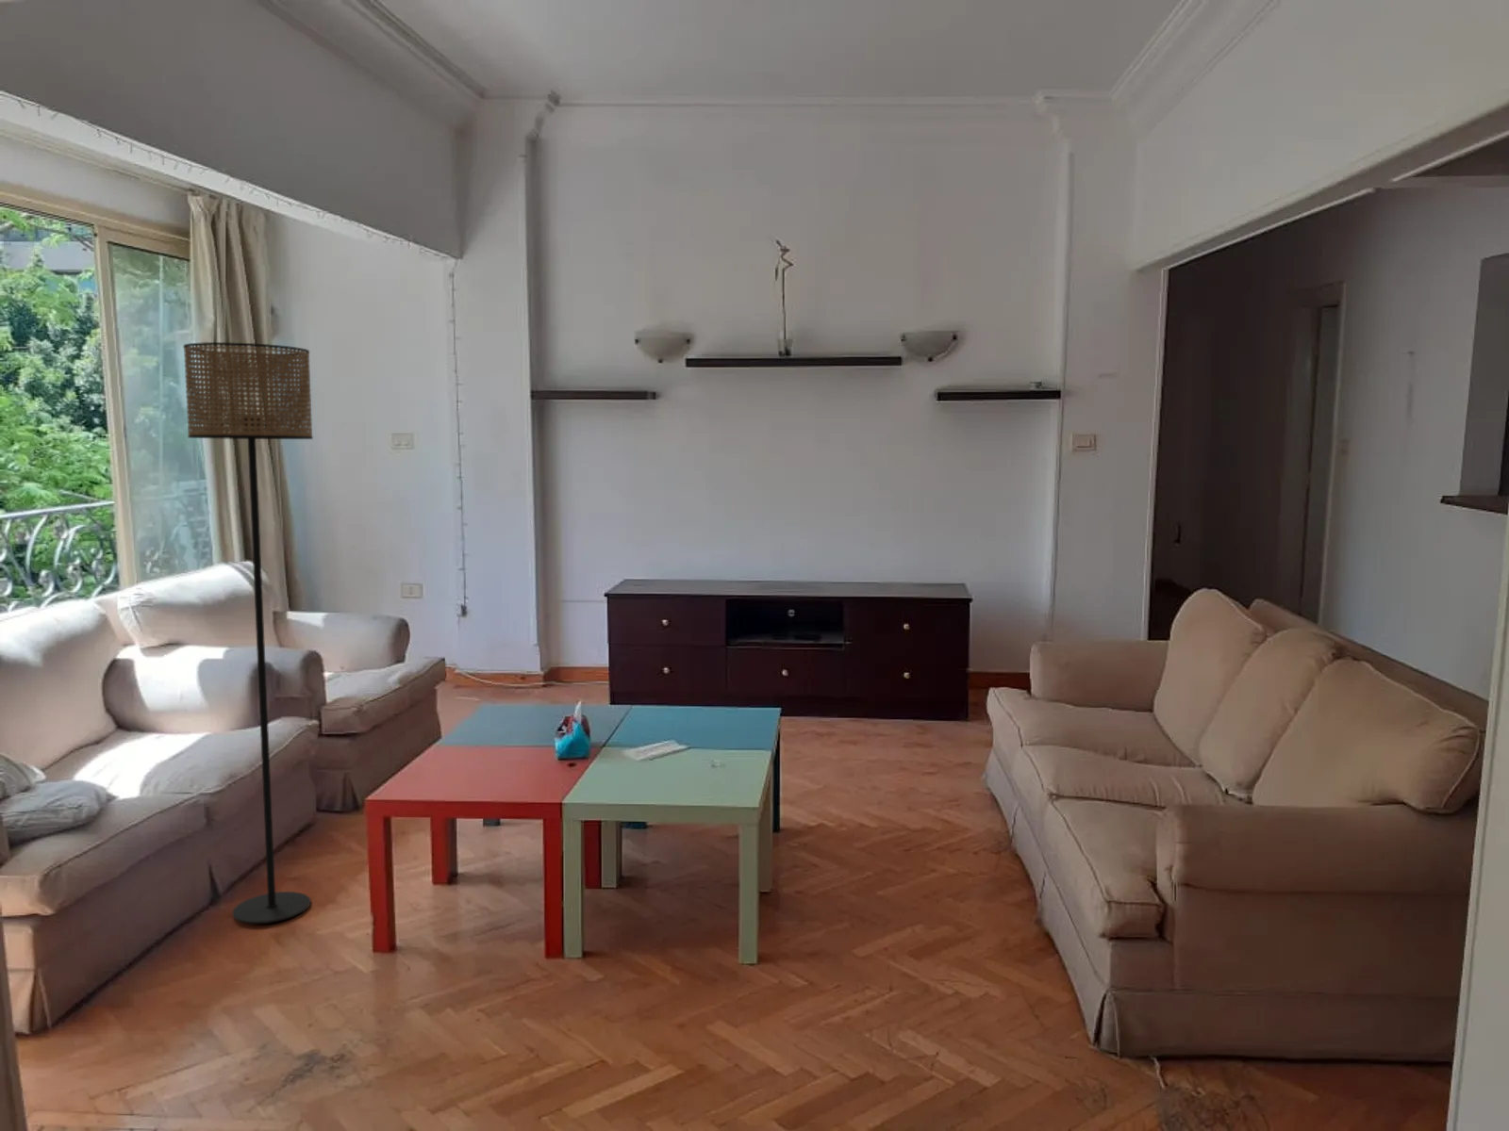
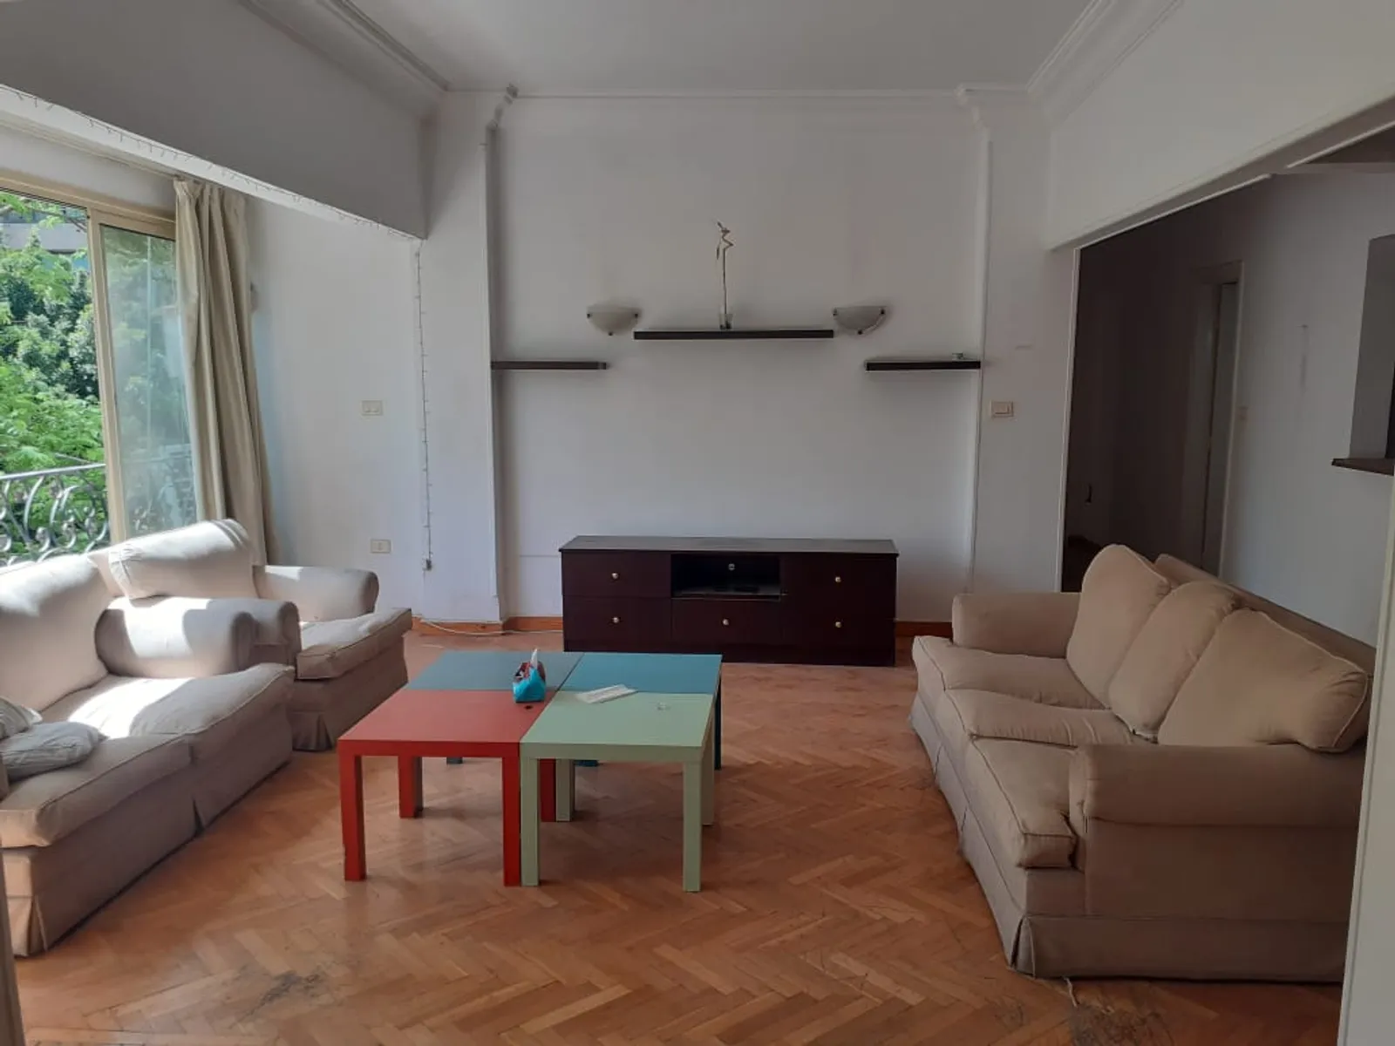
- floor lamp (260, 637)
